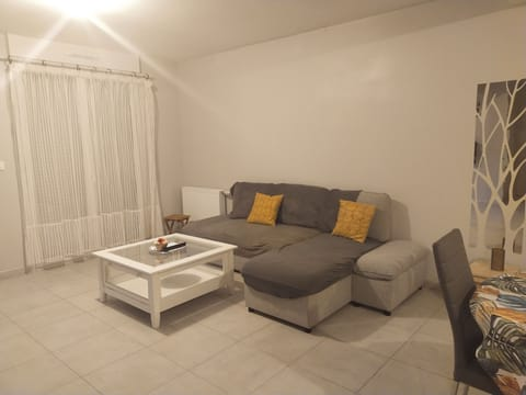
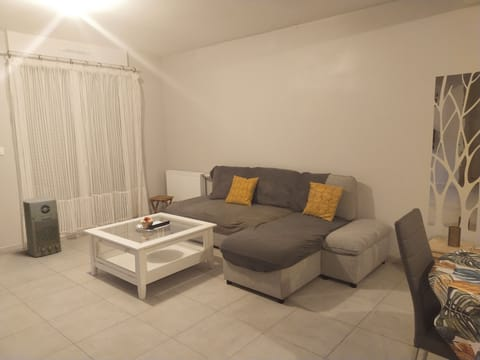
+ air purifier (40, 225)
